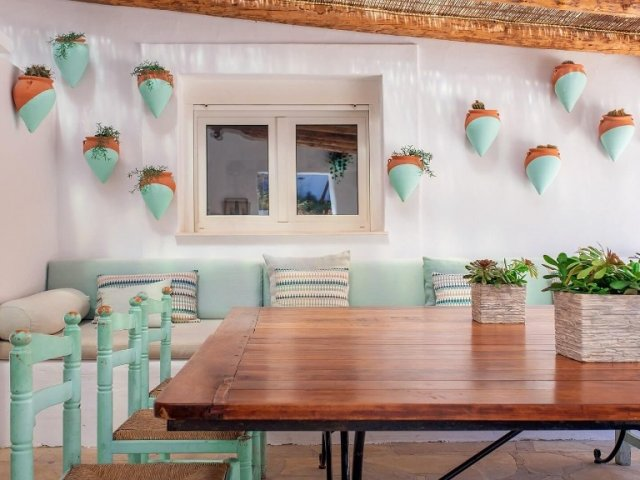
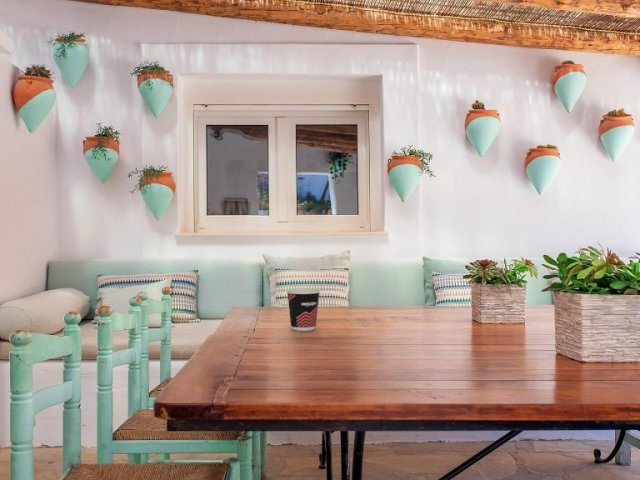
+ cup (303, 310)
